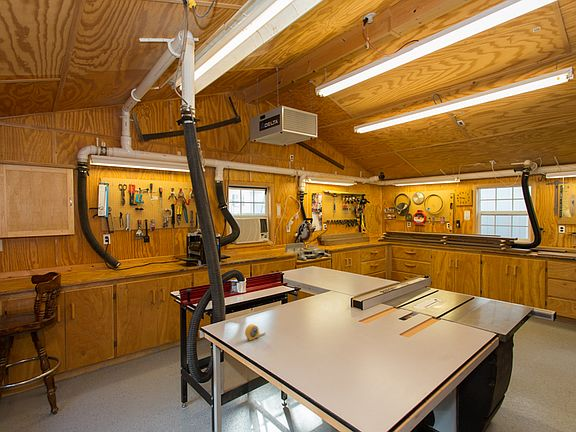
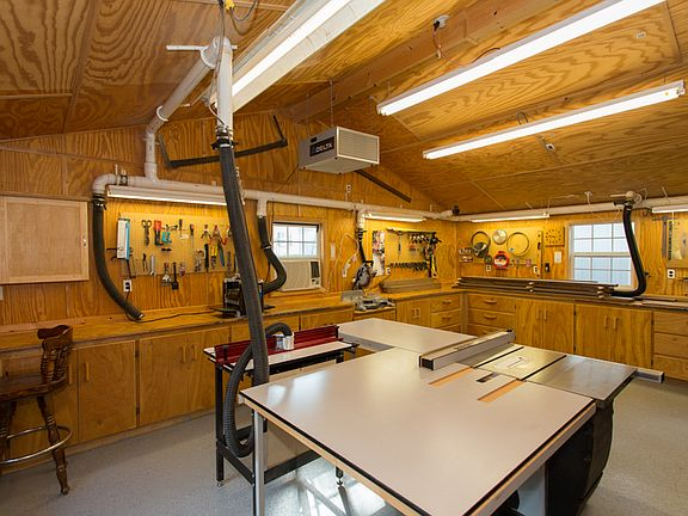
- tape measure (255, 330)
